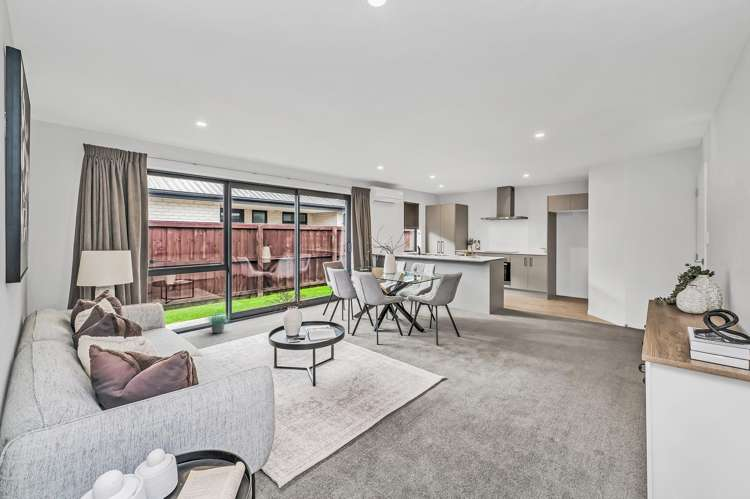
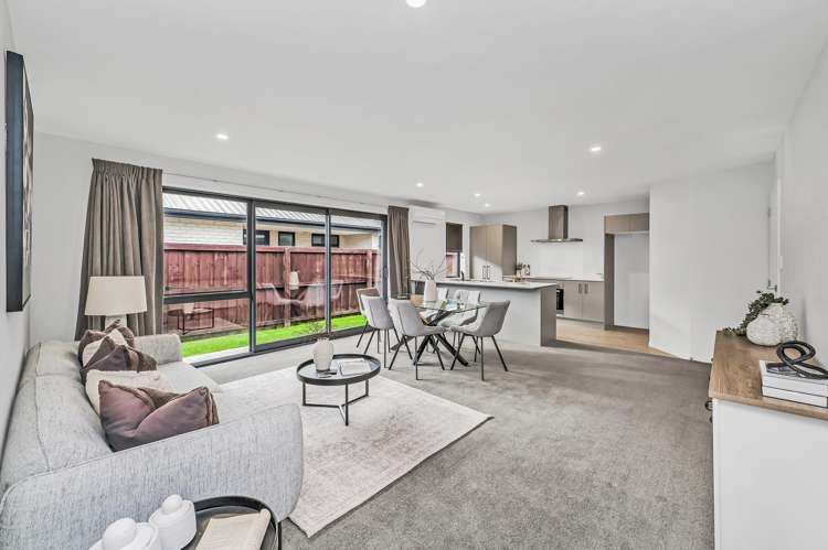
- potted plant (218, 319)
